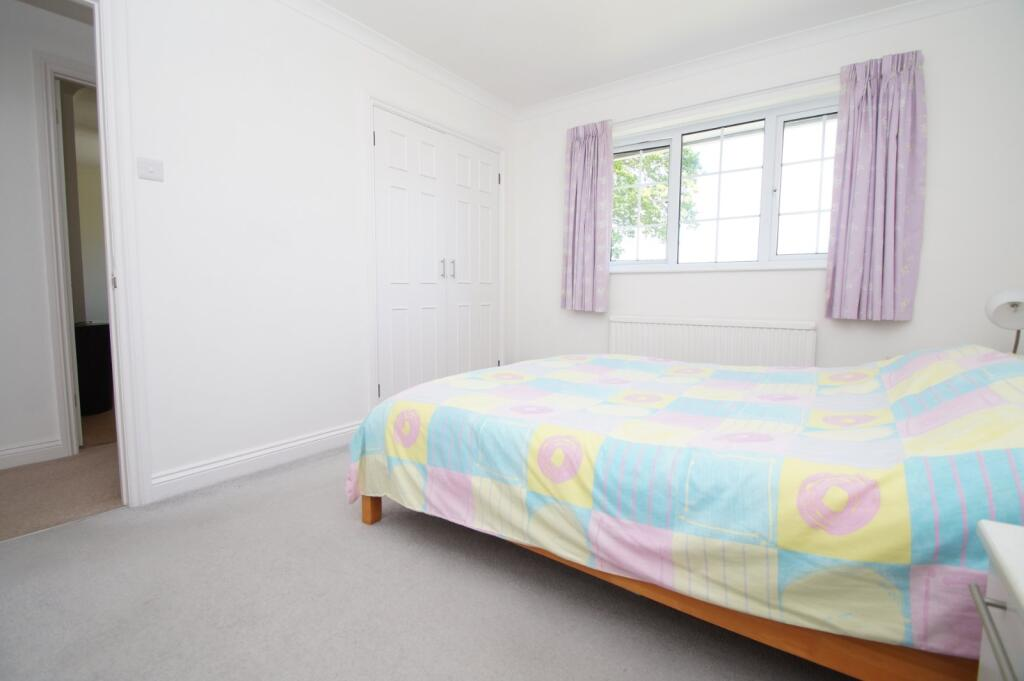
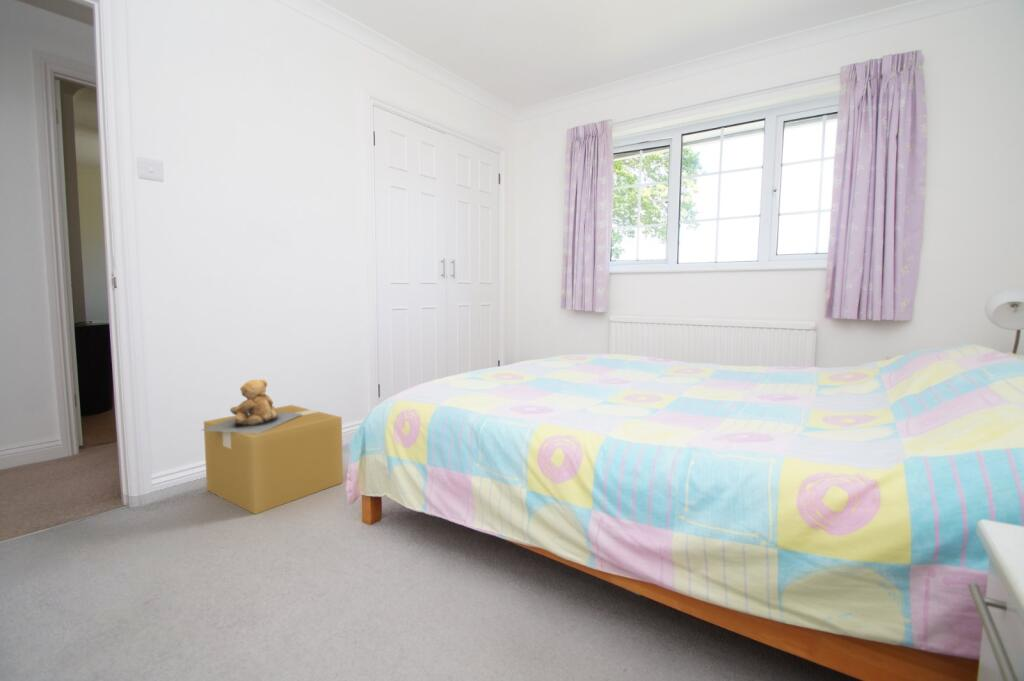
+ teddy bear (254, 400)
+ cardboard box (275, 452)
